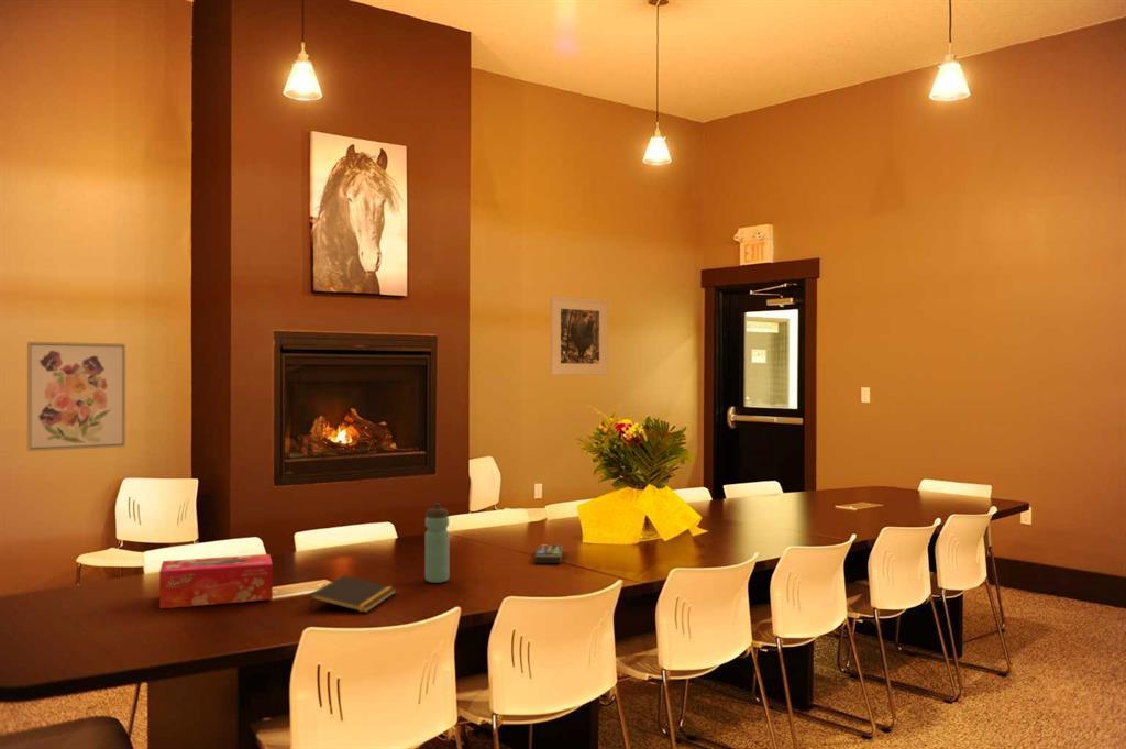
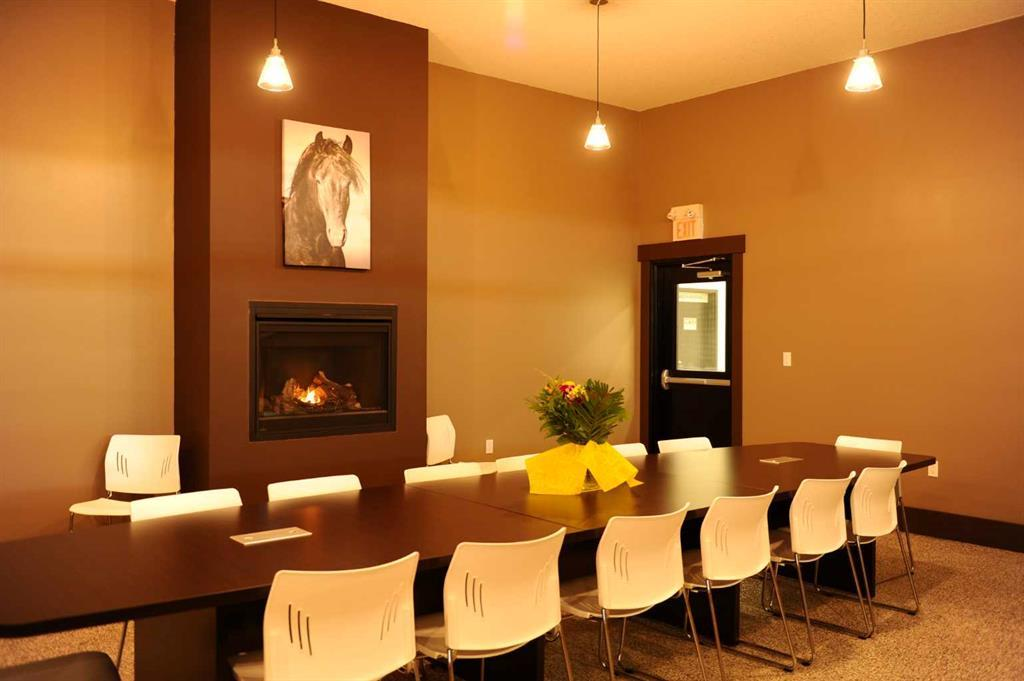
- water bottle (437, 541)
- notepad (354, 593)
- wall art (77, 395)
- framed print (579, 337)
- tissue box (217, 580)
- remote control (549, 553)
